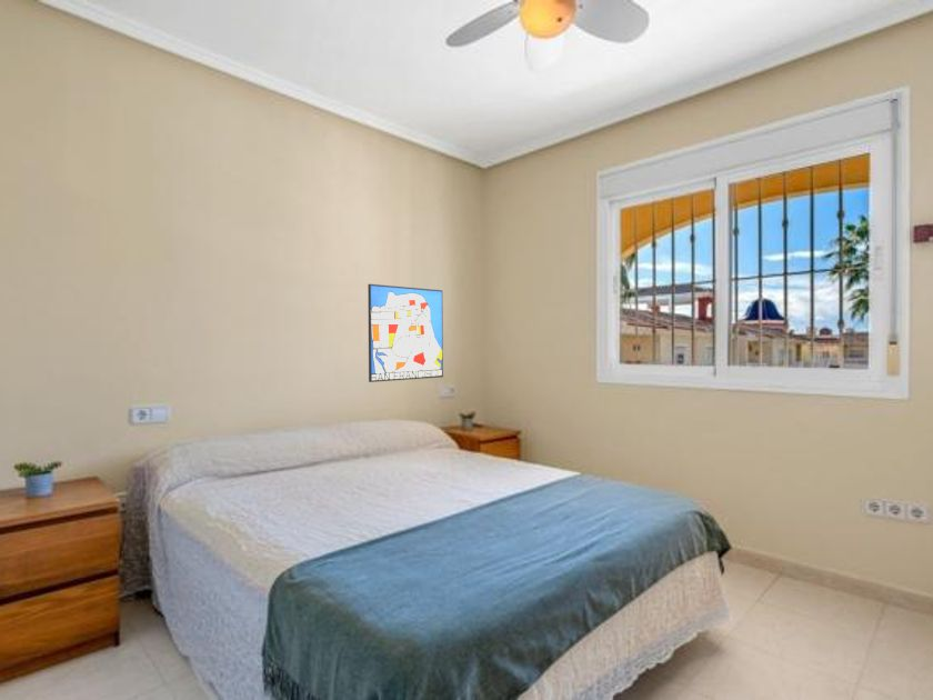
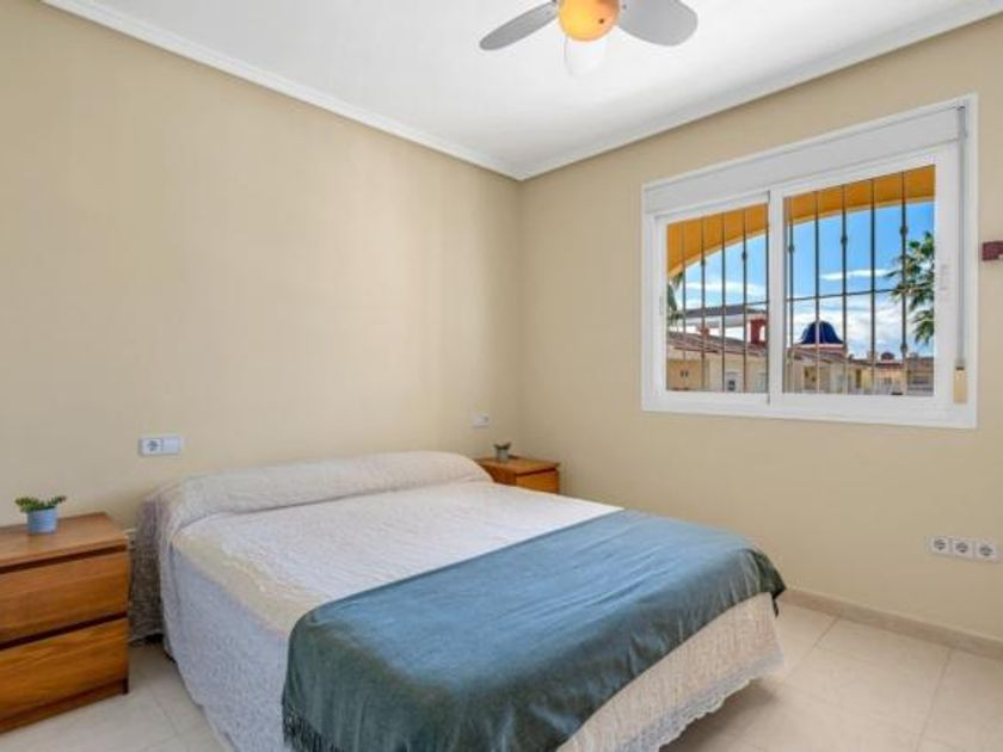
- wall art (408, 333)
